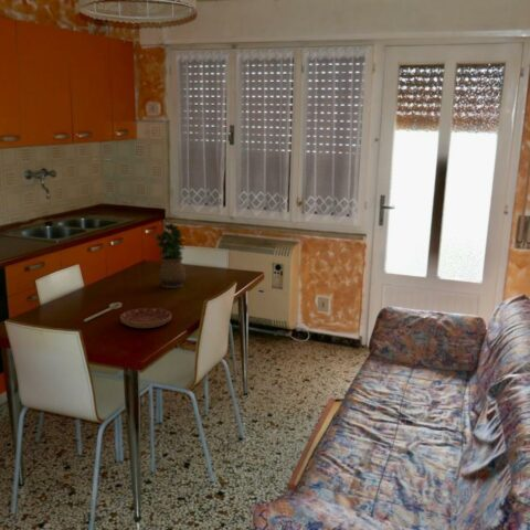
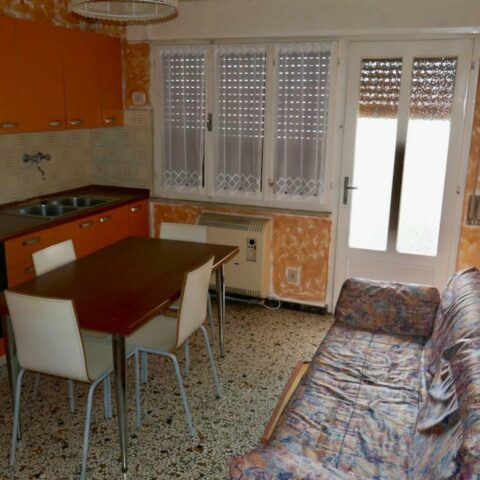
- potted plant (170, 254)
- saucer (146, 318)
- spoon (103, 311)
